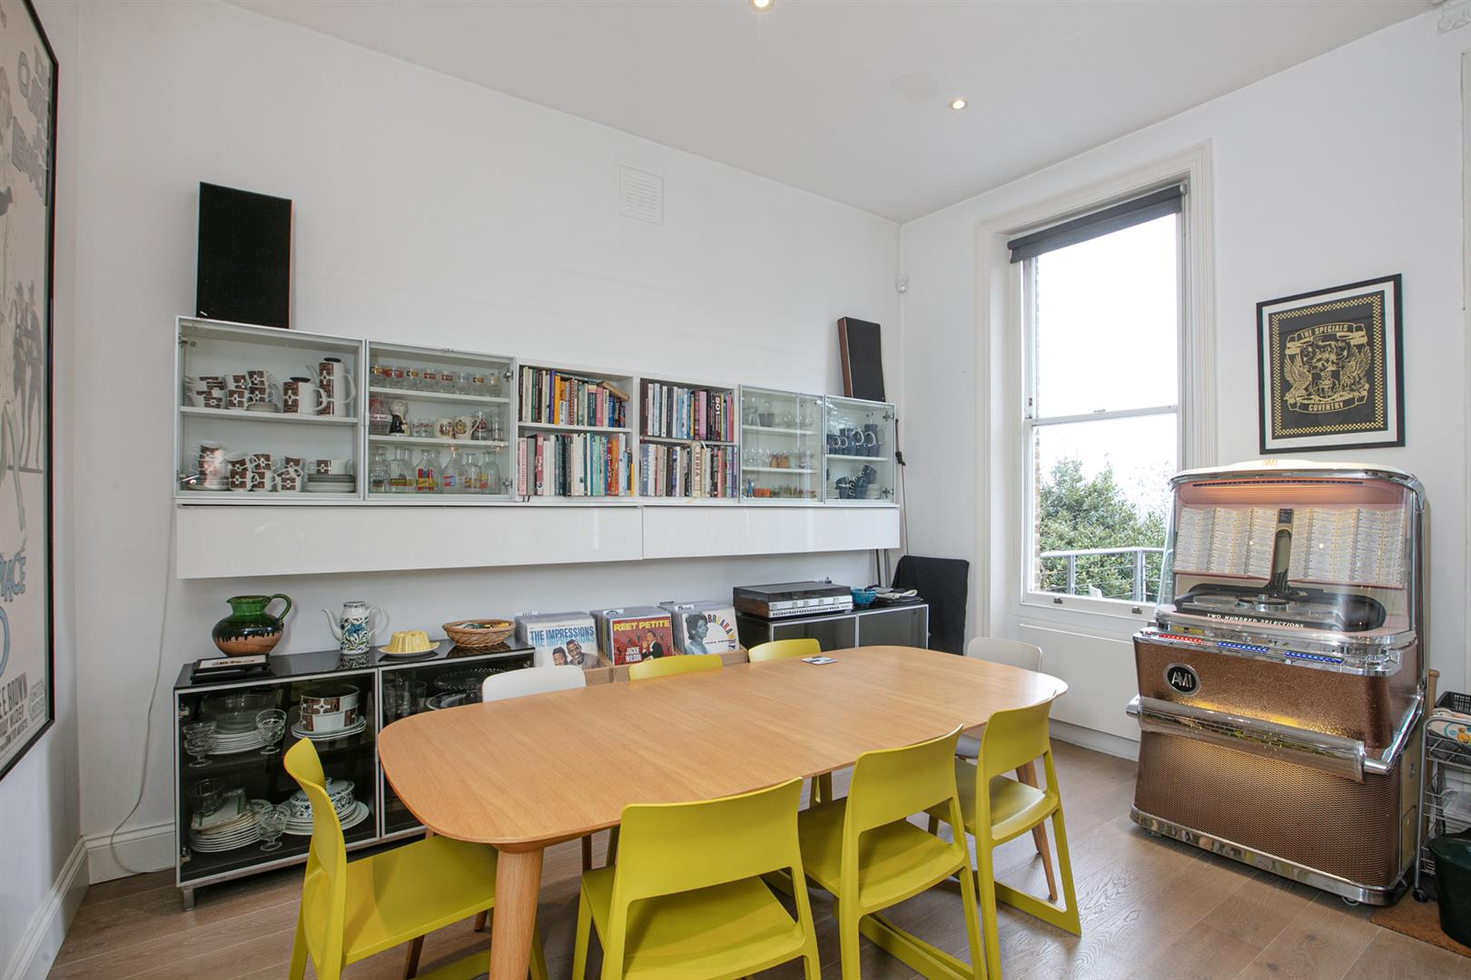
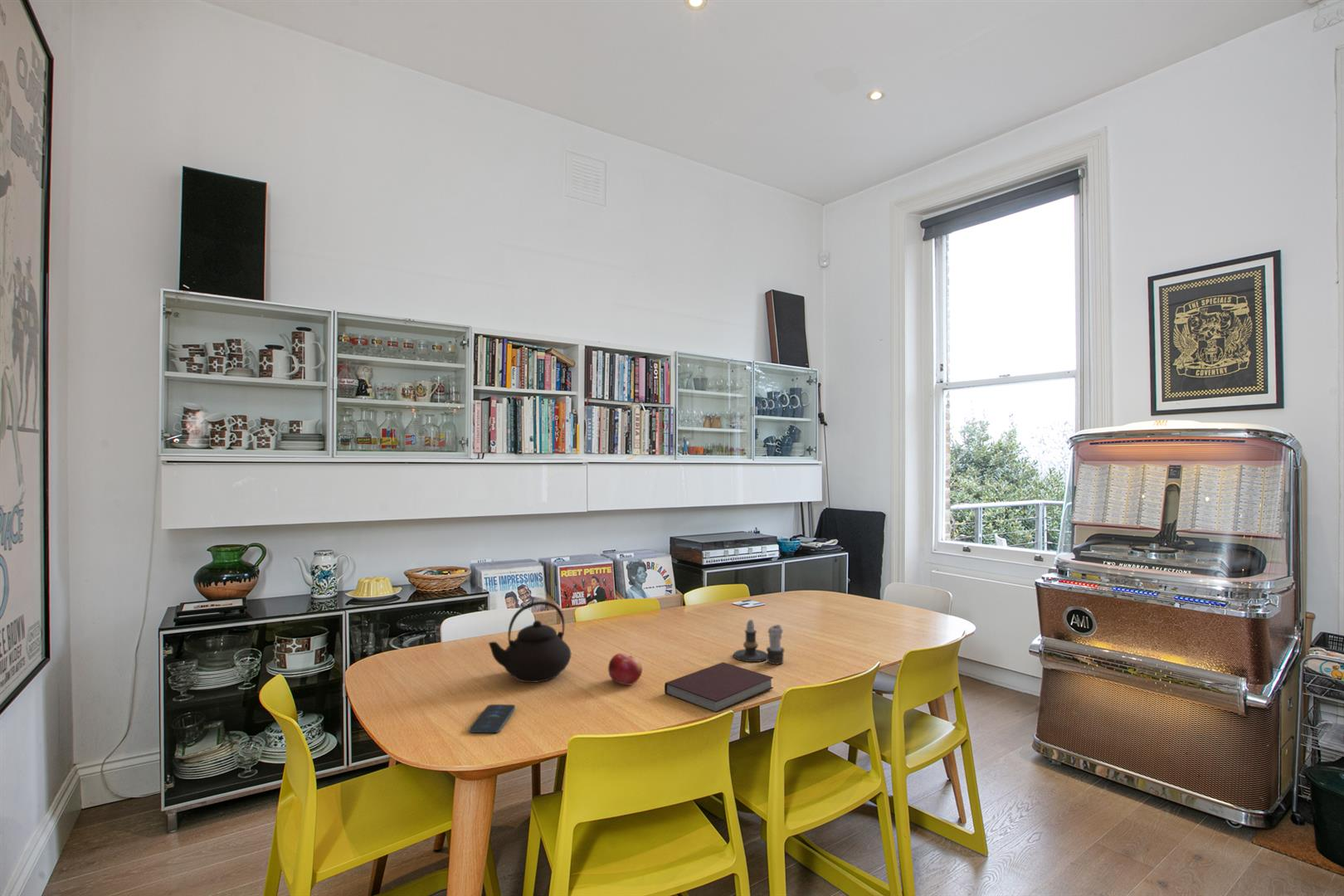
+ candle (756, 641)
+ smartphone (493, 718)
+ teapot (529, 639)
+ notebook (719, 685)
+ fruit (624, 667)
